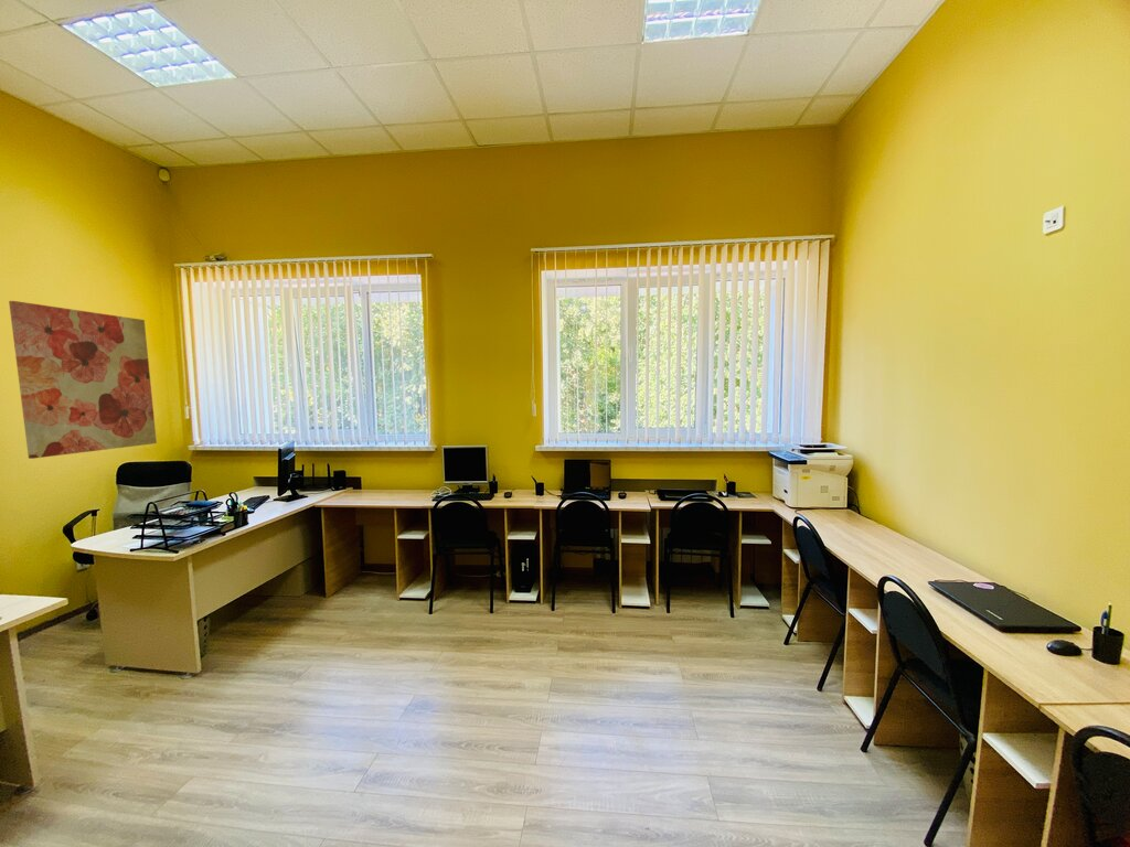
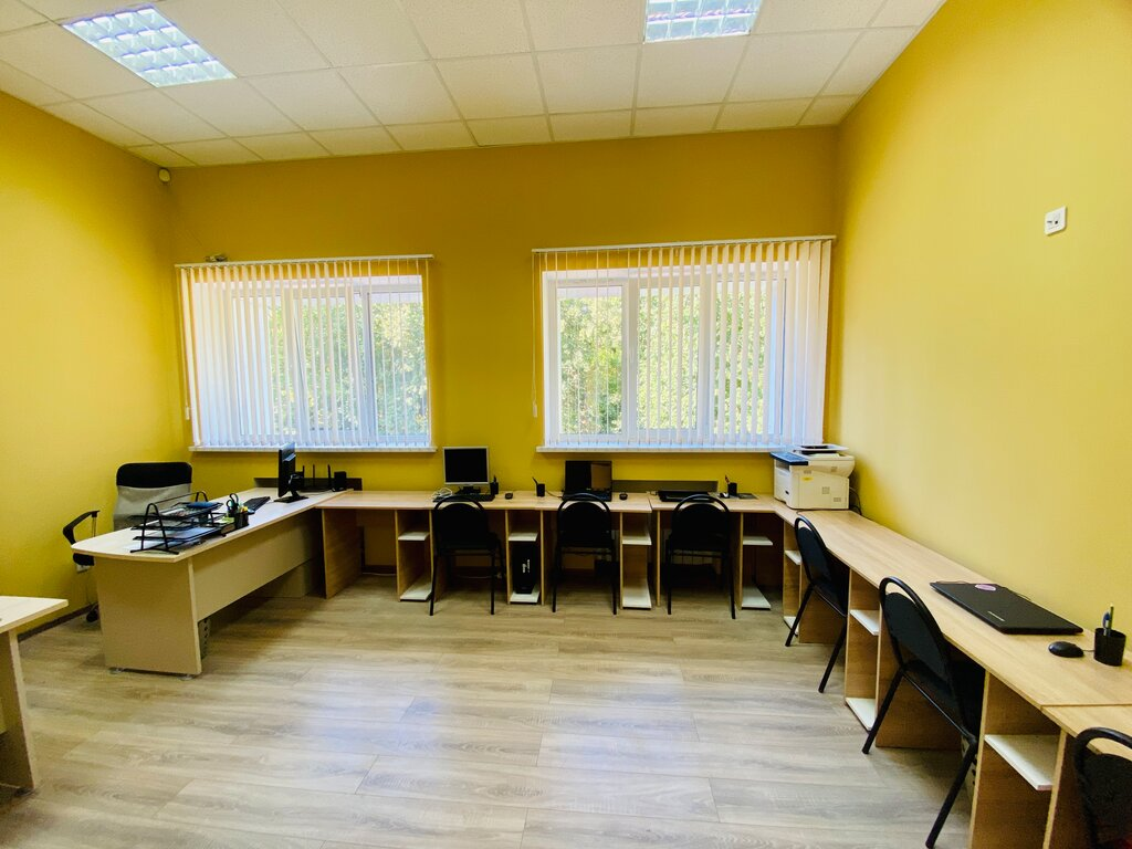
- wall art (93, 382)
